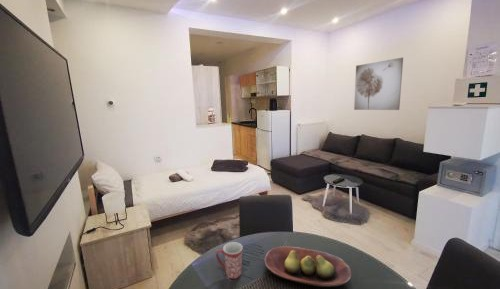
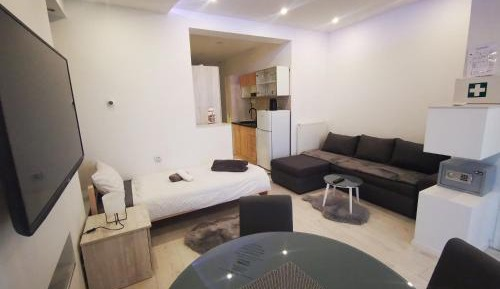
- fruit bowl (305, 264)
- mug (229, 260)
- wall art (376, 86)
